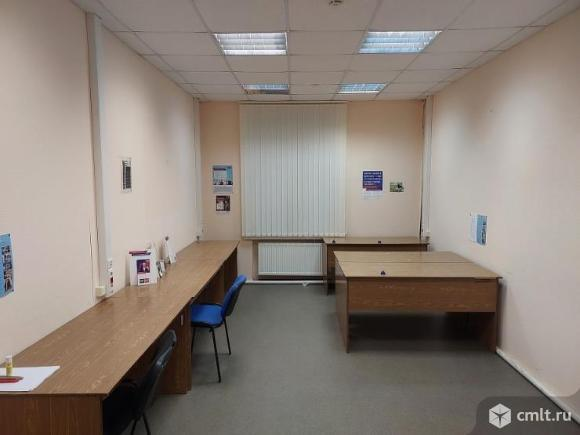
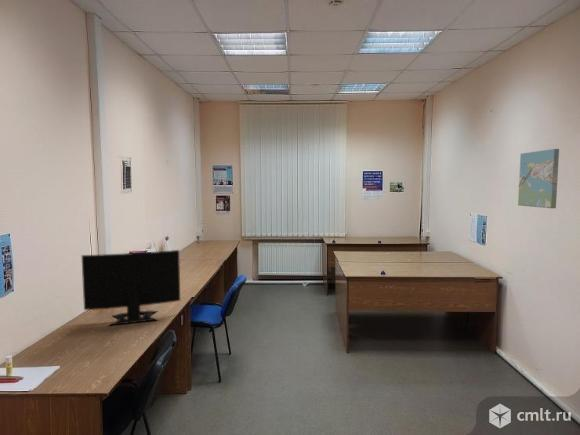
+ map (536, 179)
+ computer monitor (133, 285)
